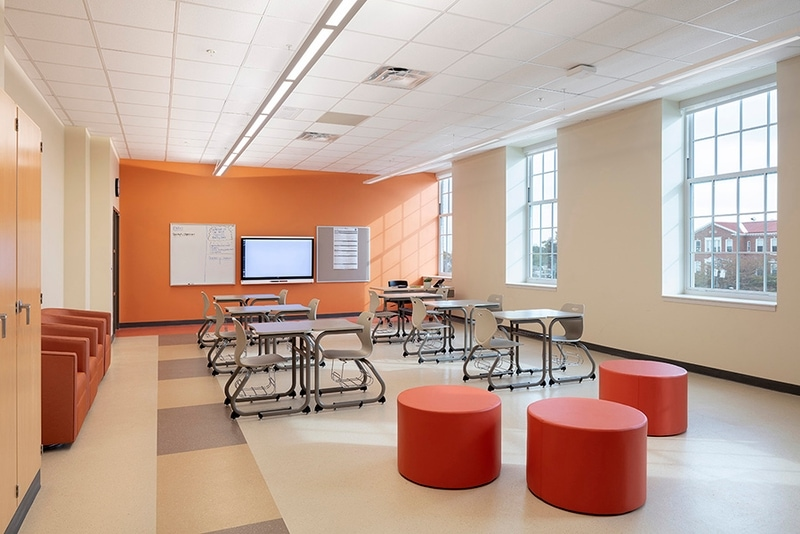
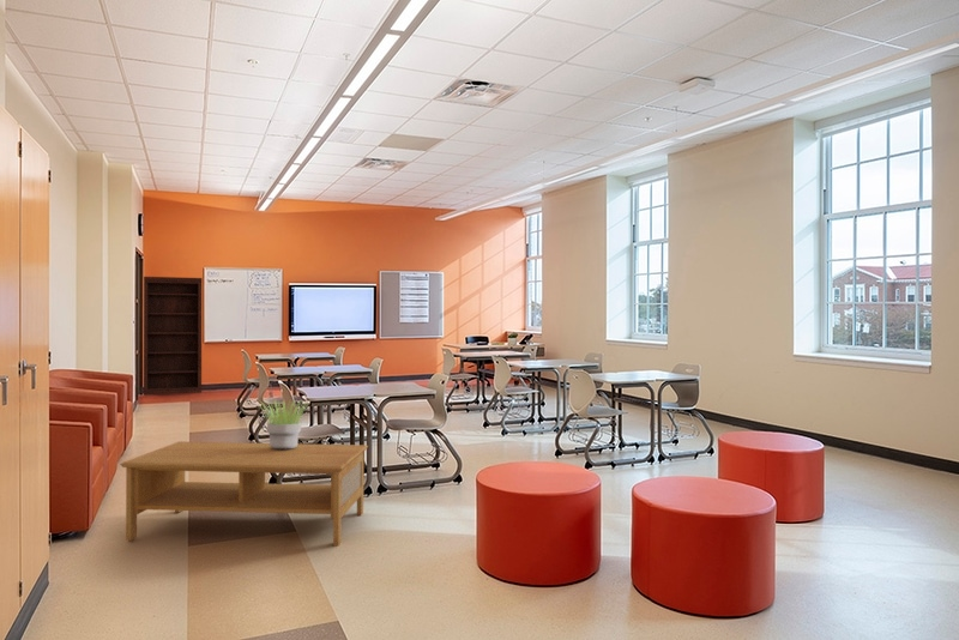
+ coffee table (252, 489)
+ potted plant (283, 424)
+ bookshelf (173, 334)
